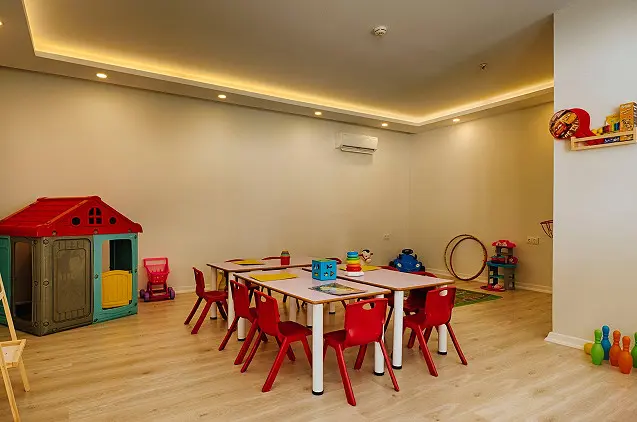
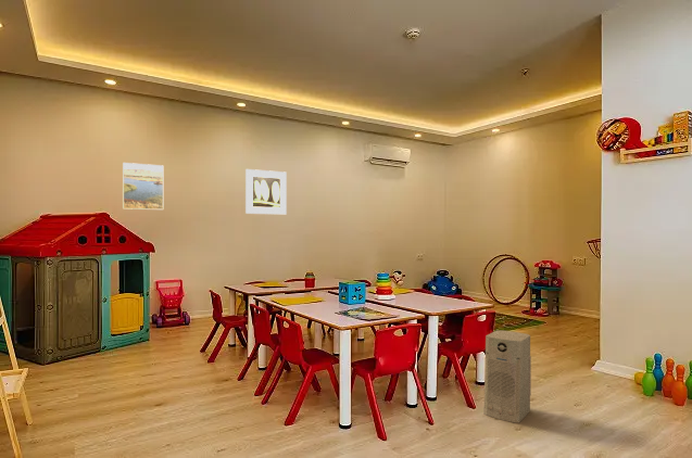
+ air purifier (507, 373)
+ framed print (143, 187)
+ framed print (266, 192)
